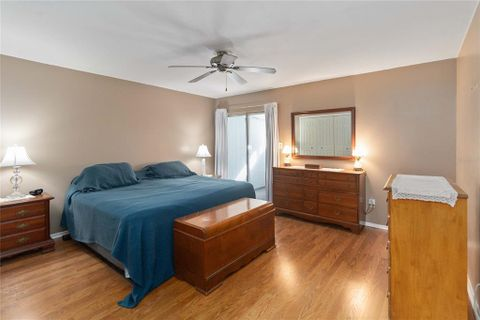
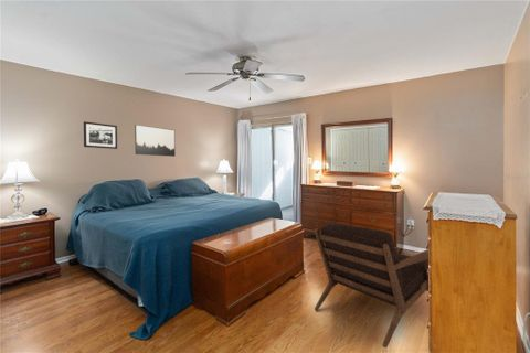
+ wall art (156, 141)
+ picture frame (100, 136)
+ armchair (375, 265)
